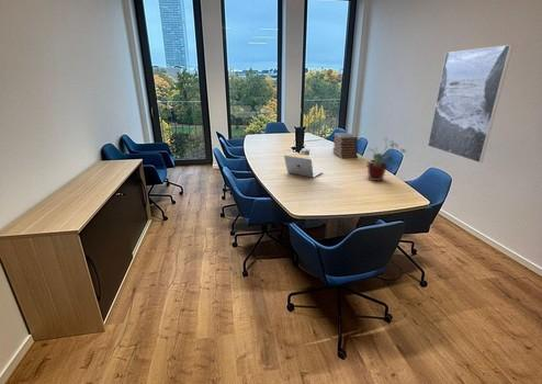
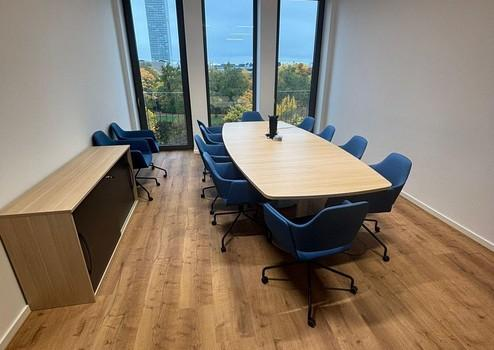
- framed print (462, 104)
- book stack (345, 145)
- laptop (303, 163)
- potted plant (386, 157)
